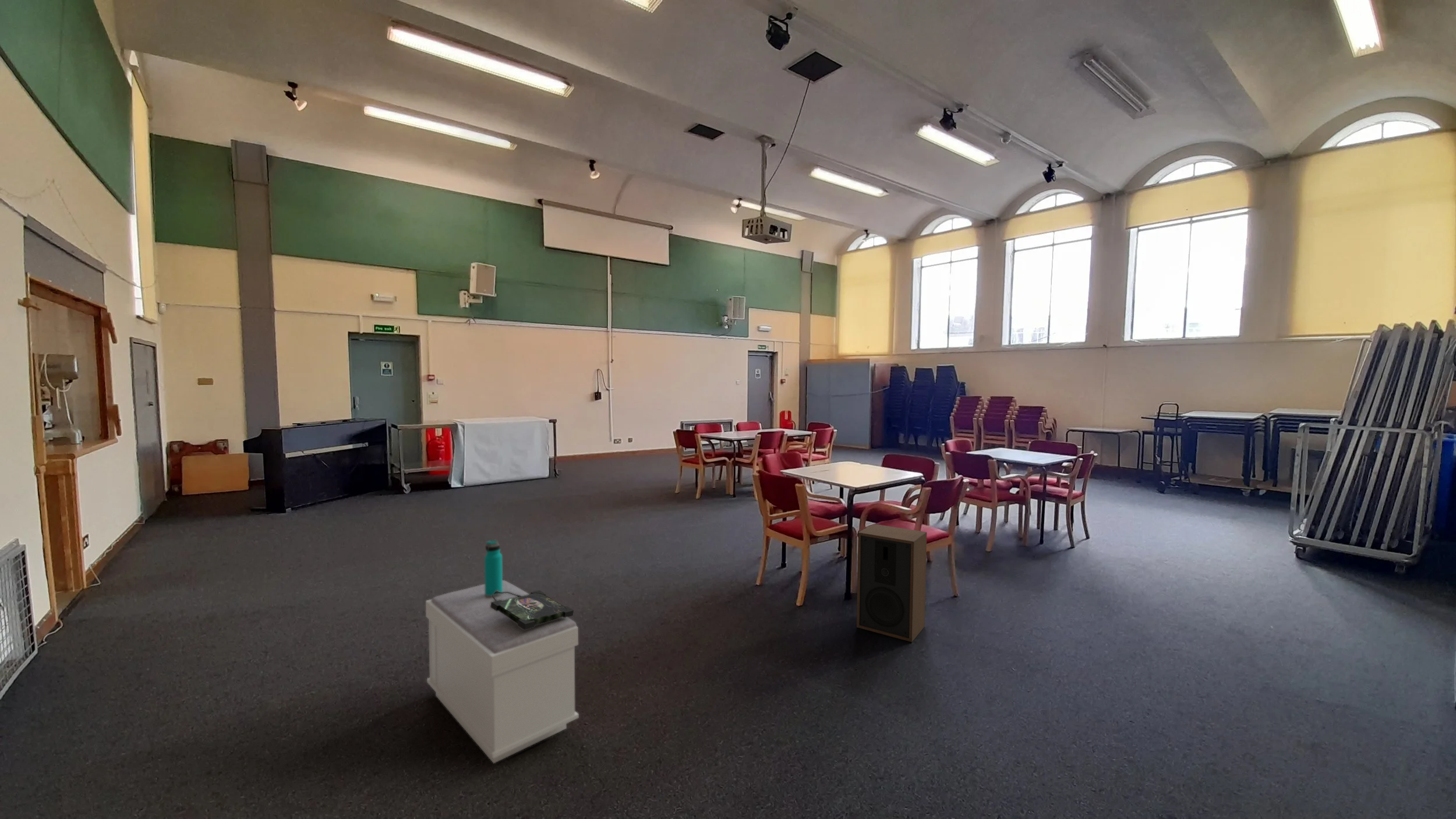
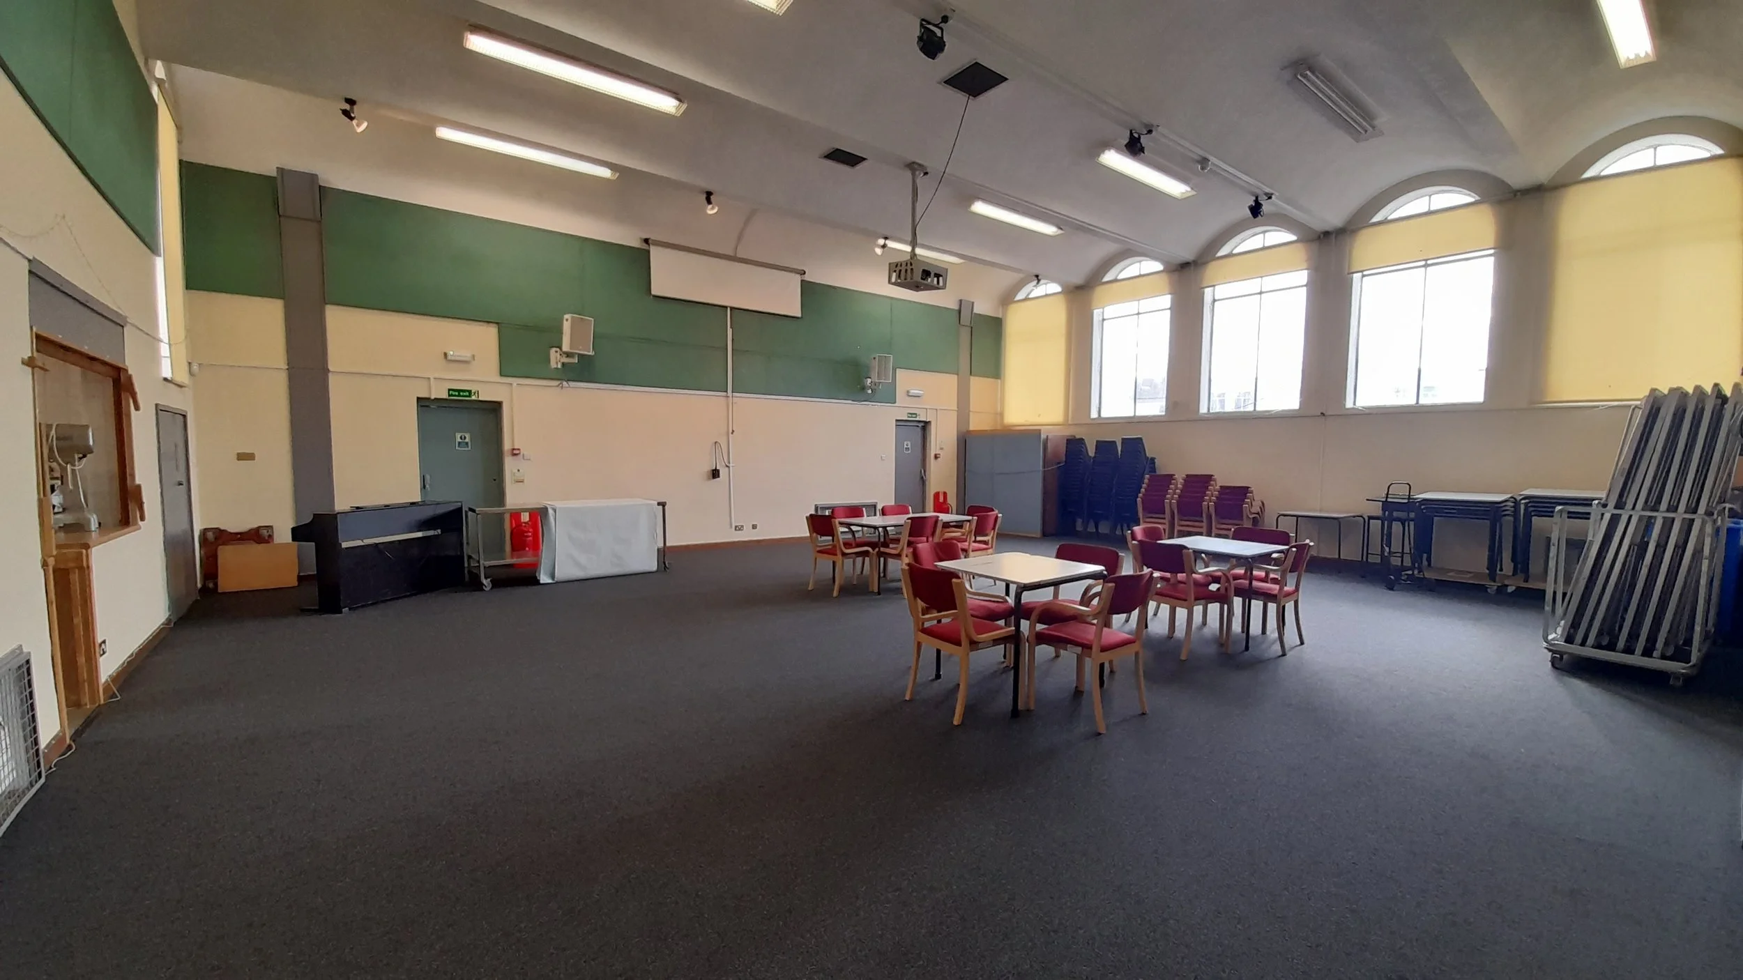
- bench (499, 658)
- photo frame (521, 608)
- water bottle (493, 567)
- speaker (892, 580)
